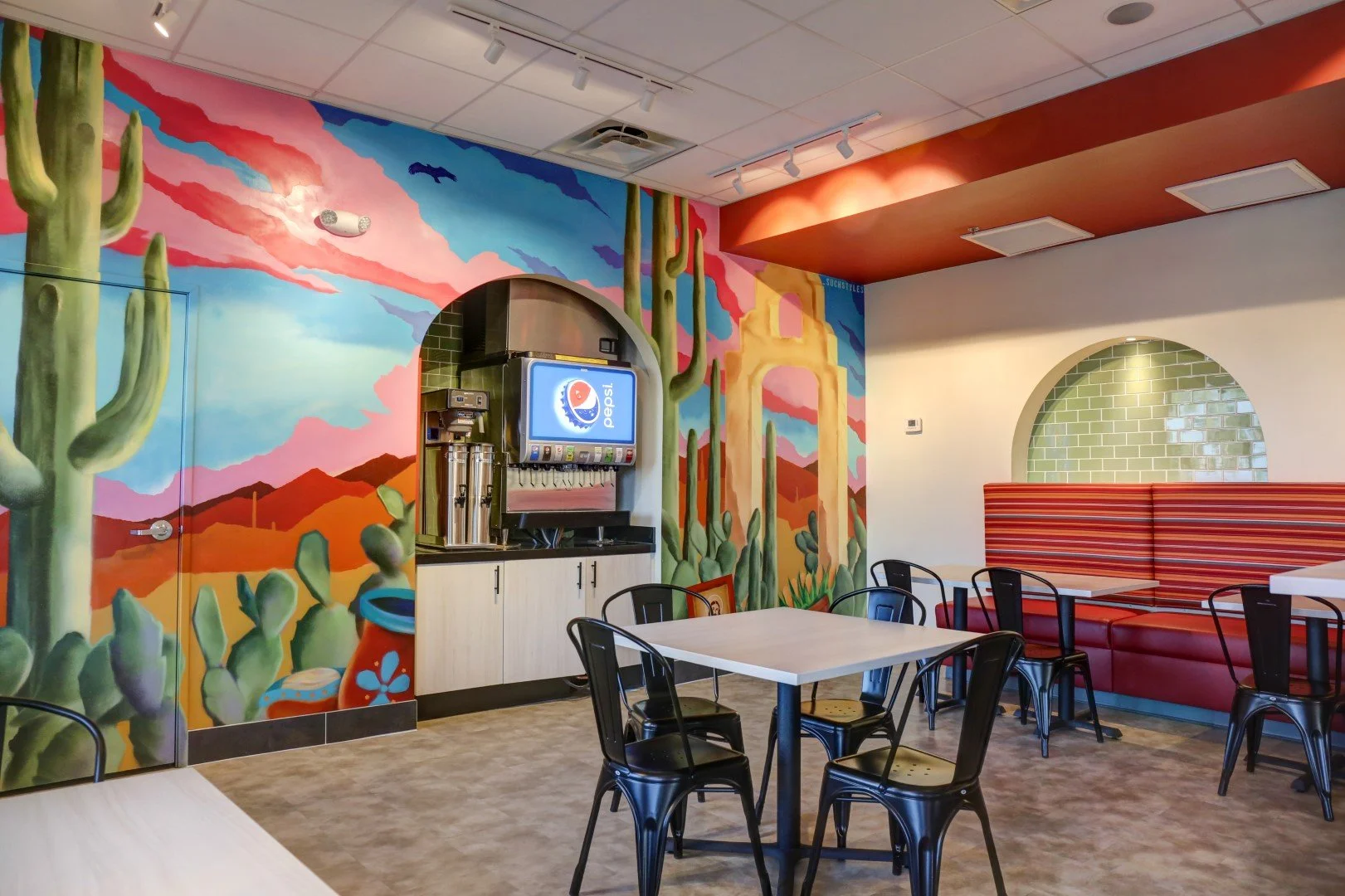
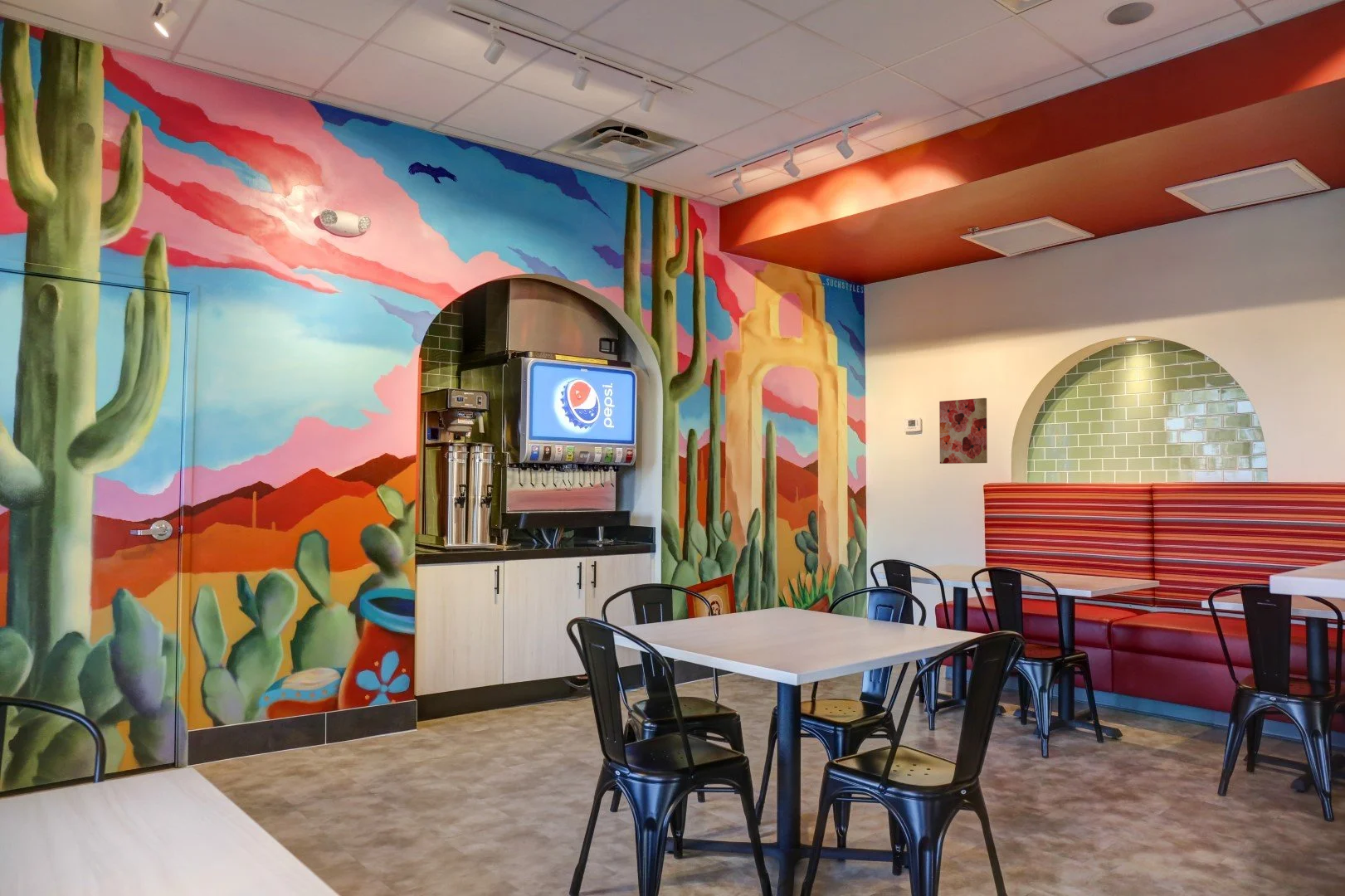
+ wall art (962, 431)
